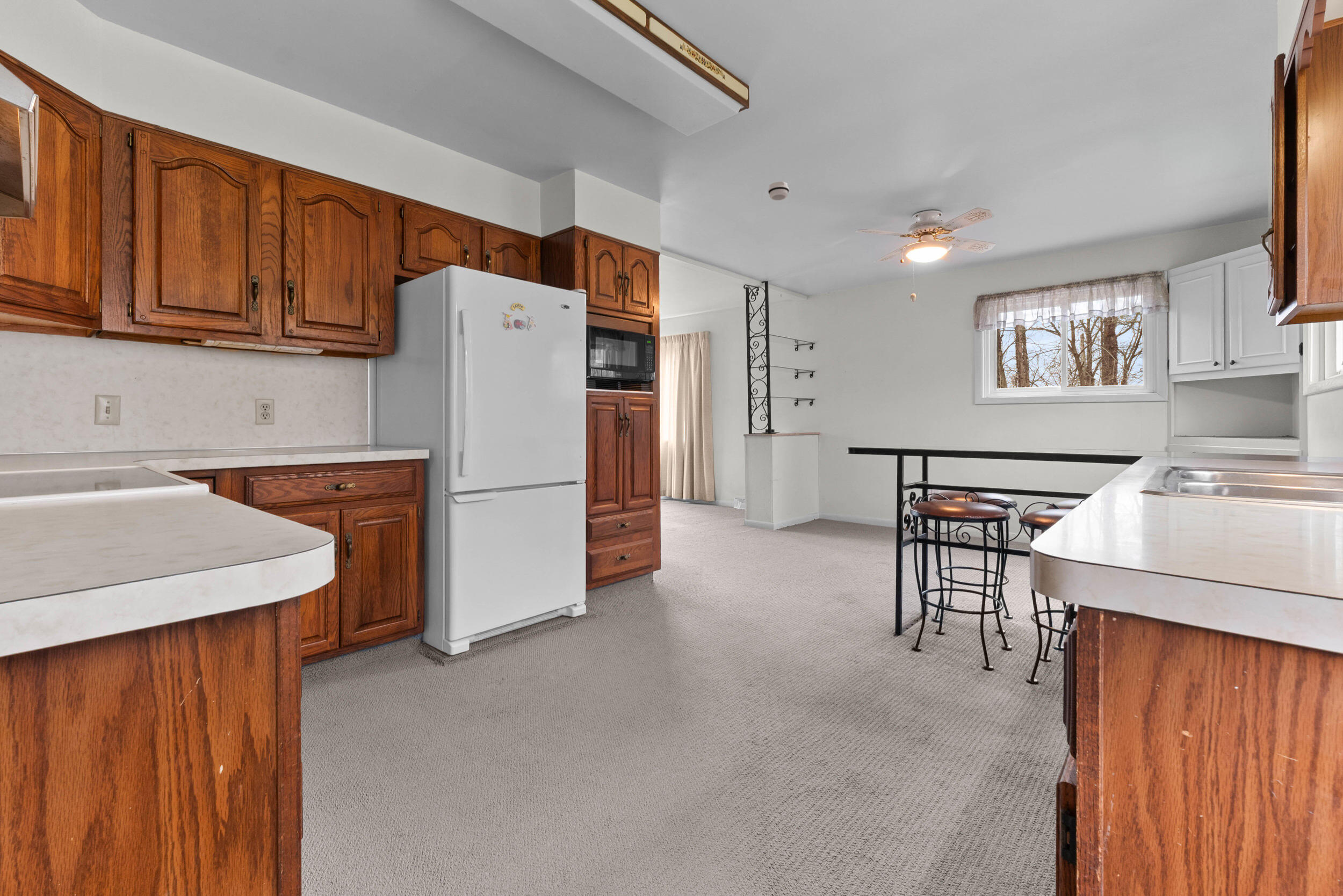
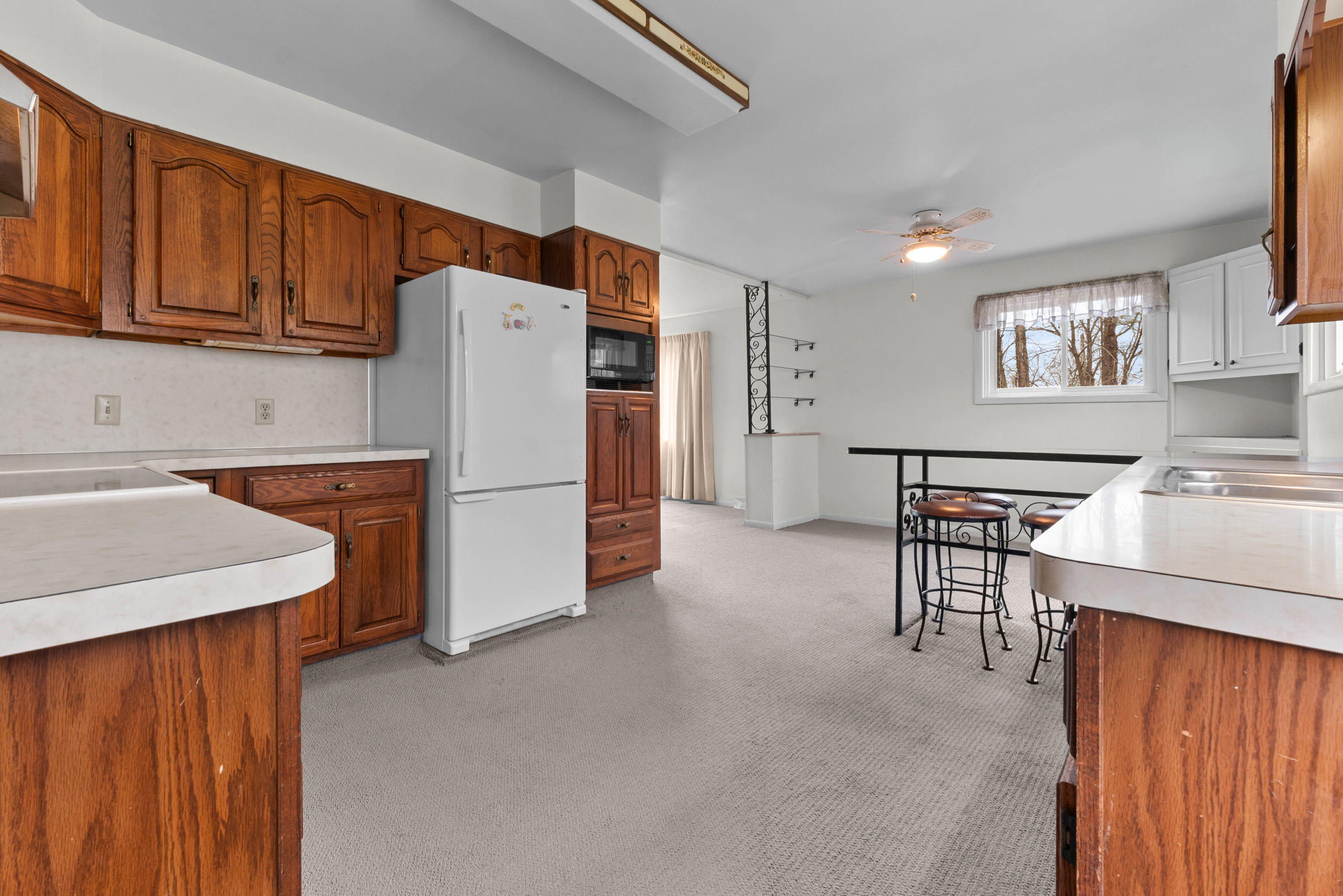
- smoke detector (778, 191)
